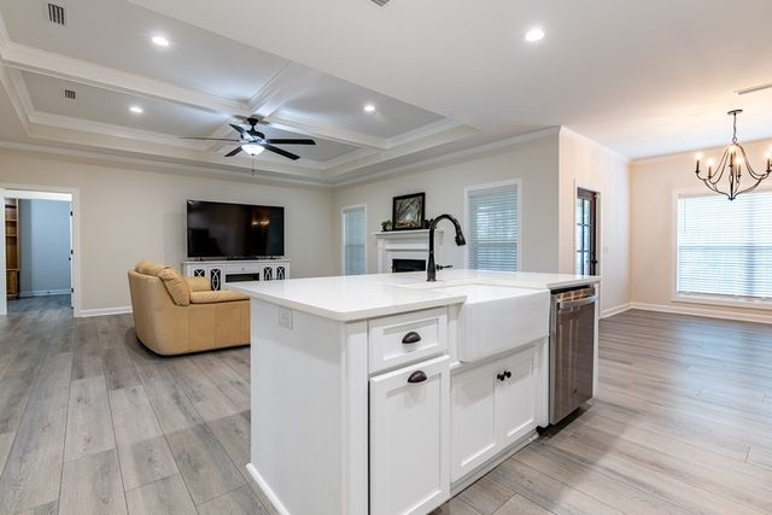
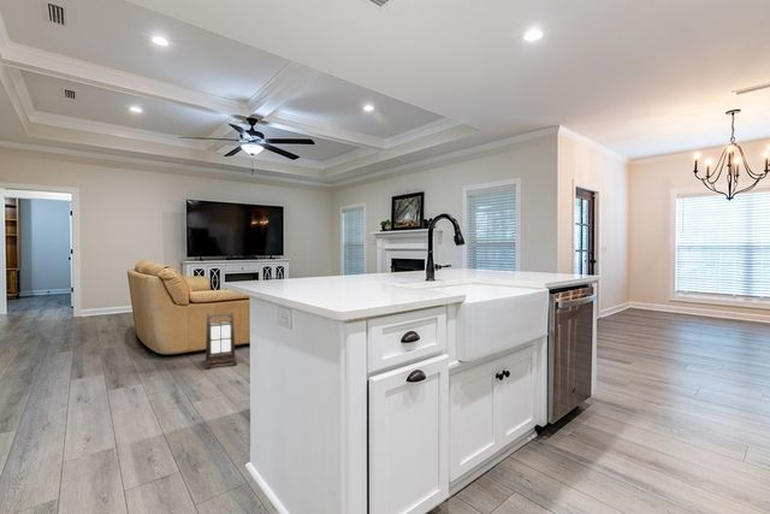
+ lantern (220, 337)
